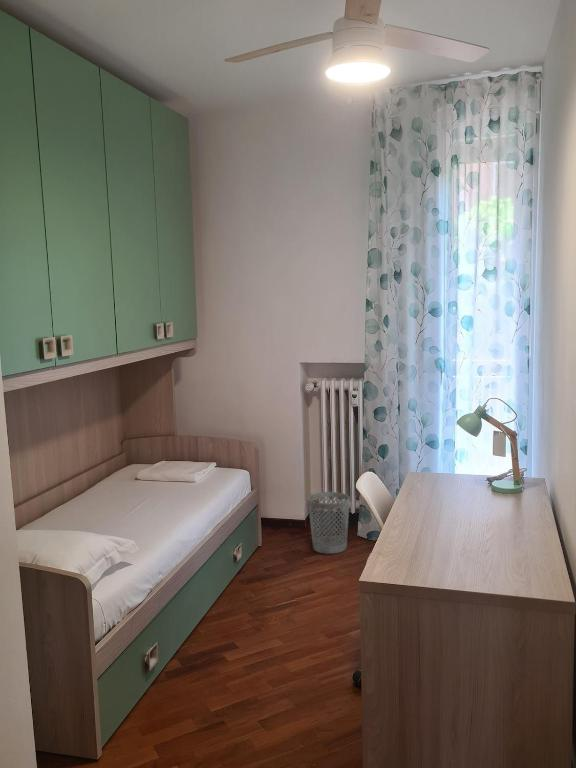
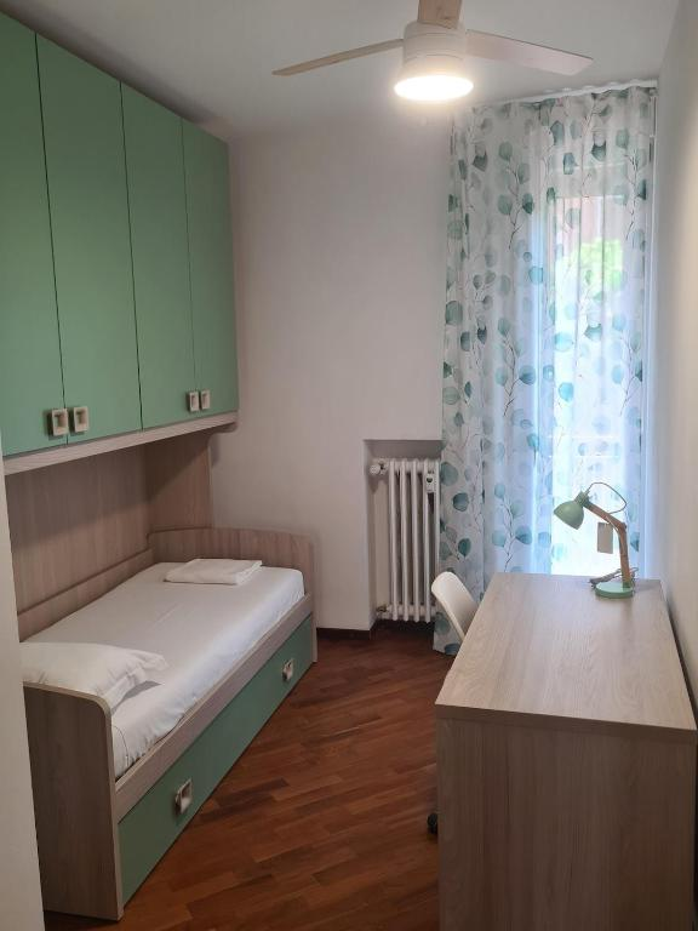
- wastebasket (329, 522)
